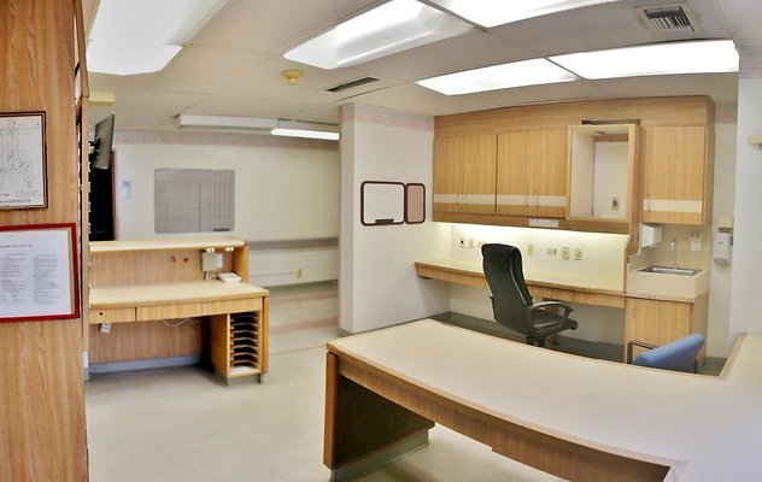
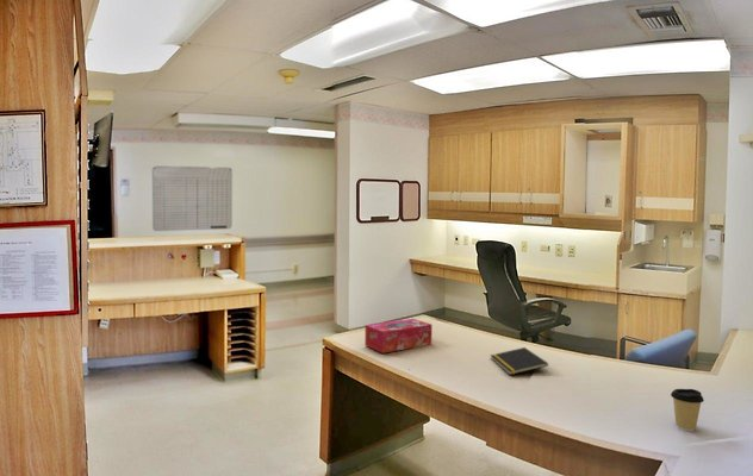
+ coffee cup (686, 409)
+ notepad (517, 359)
+ tissue box (398, 334)
